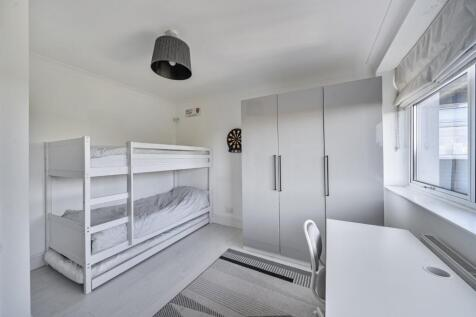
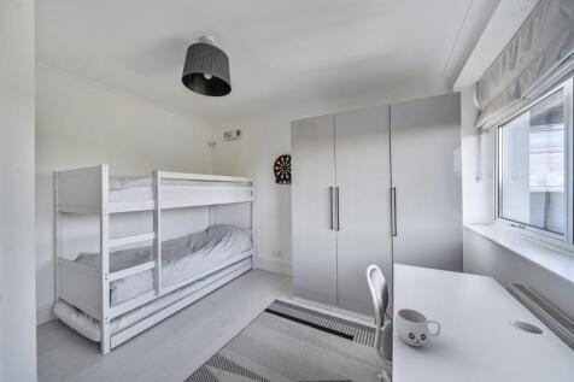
+ mug (417, 328)
